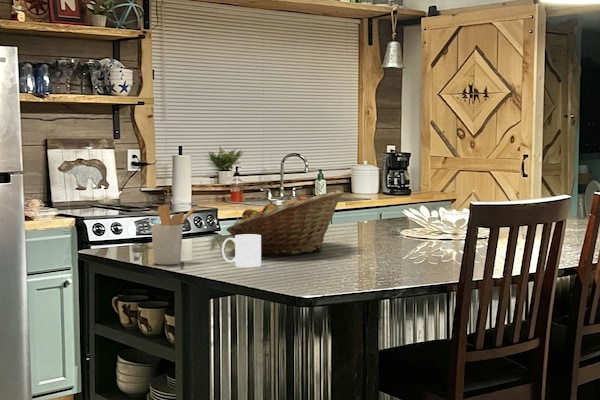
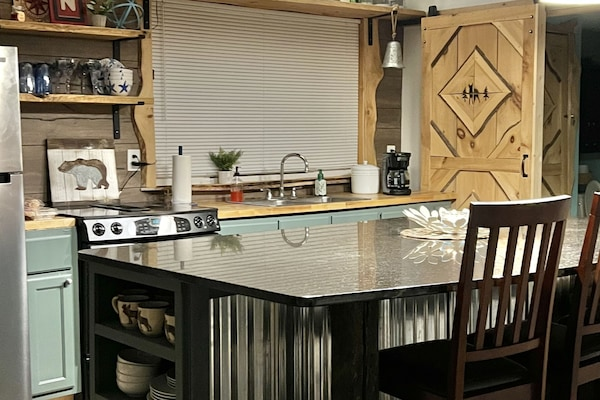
- mug (241, 250)
- fruit basket (286, 220)
- utensil holder (175, 233)
